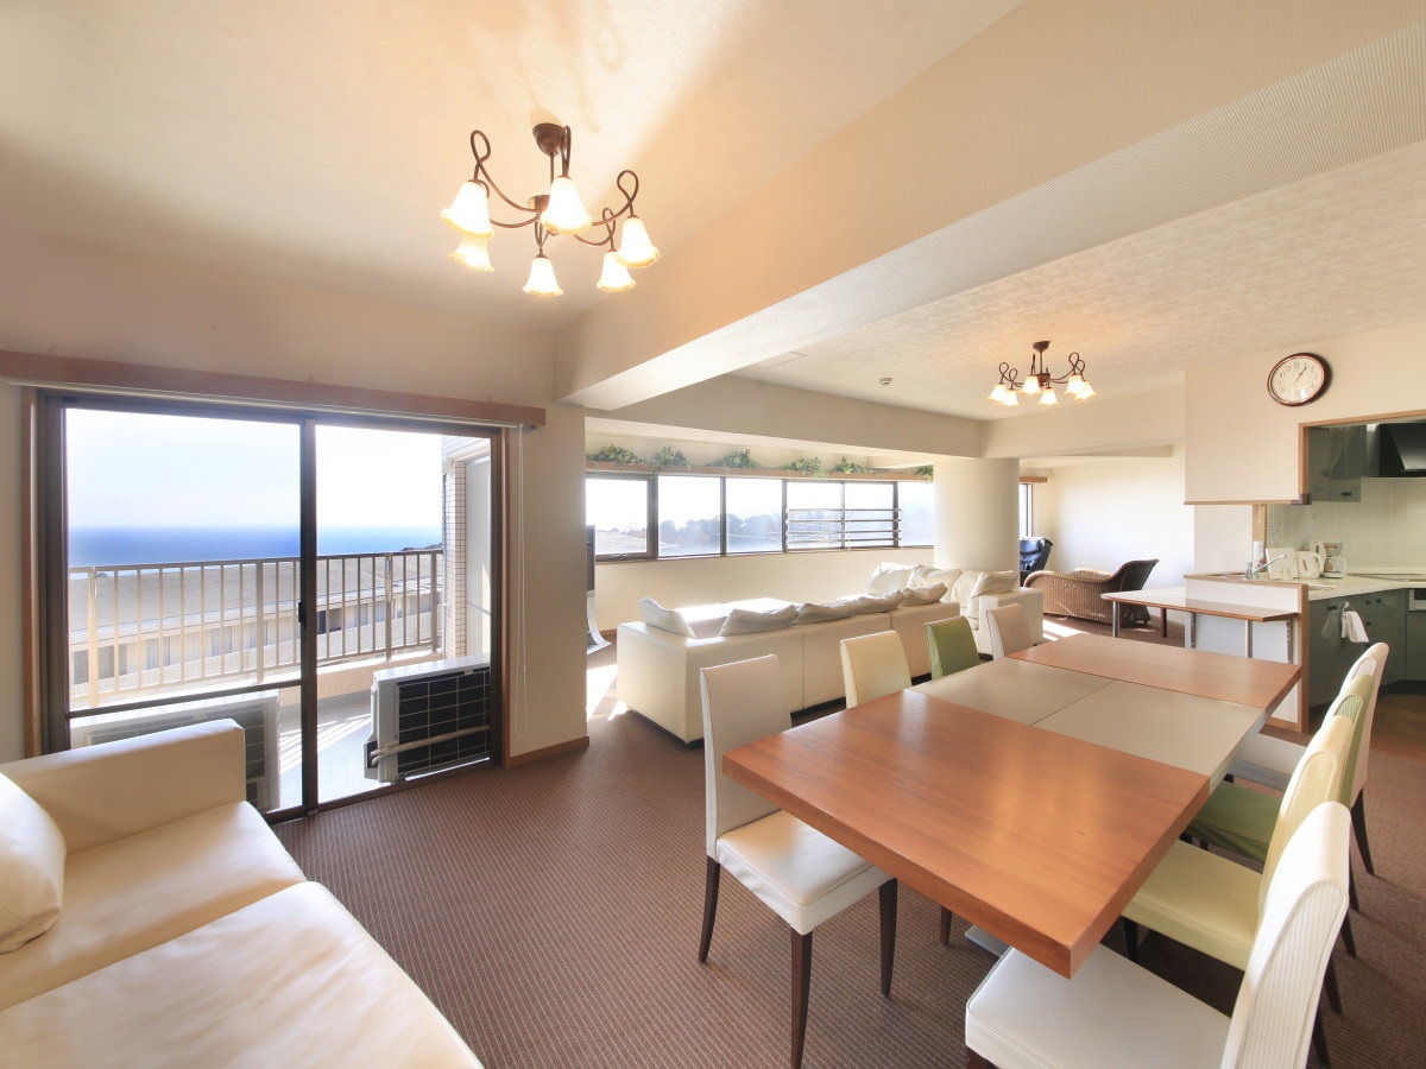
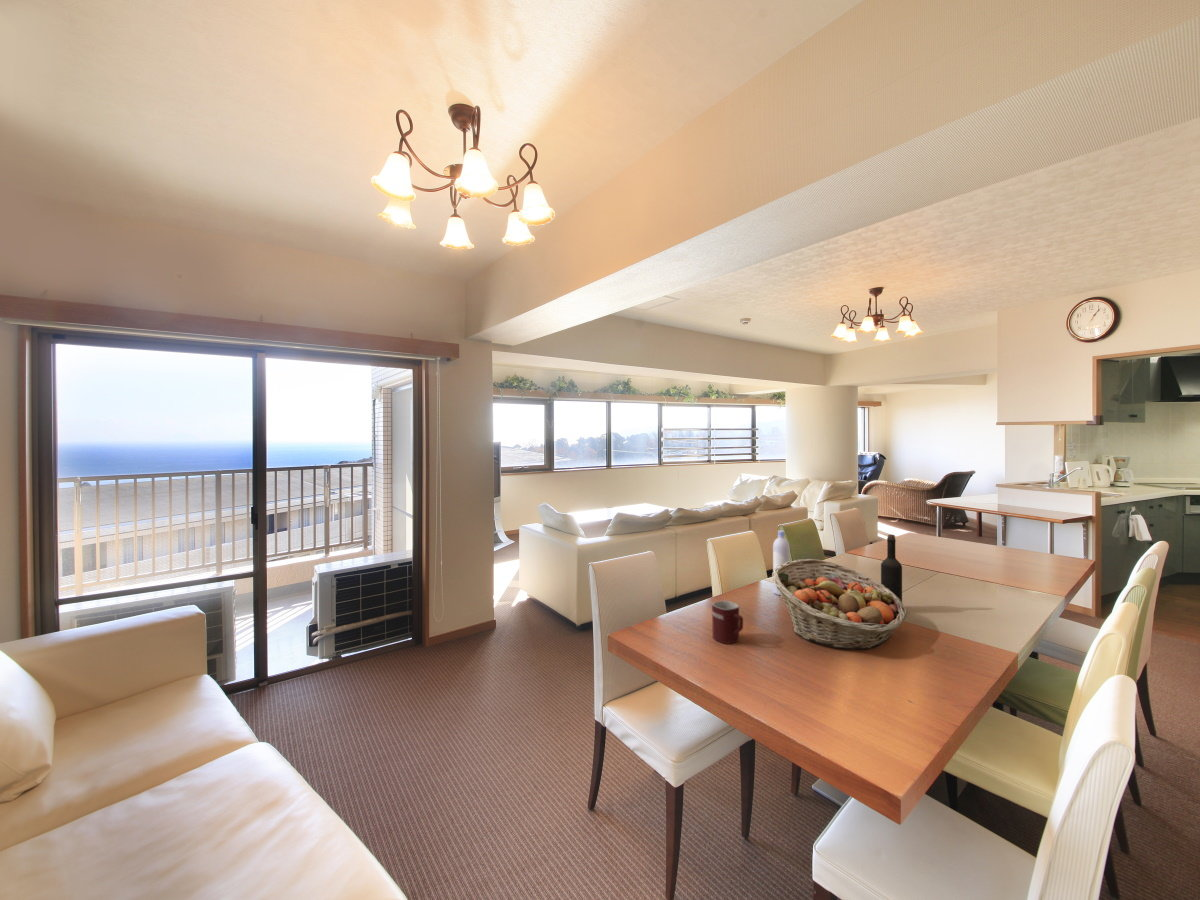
+ mug (729, 623)
+ bottle (781, 562)
+ fruit basket (836, 600)
+ wine bottle (891, 572)
